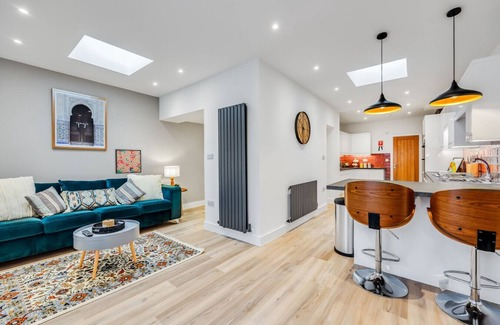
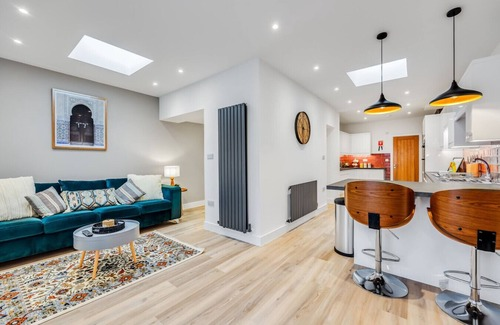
- wall art (128, 161)
